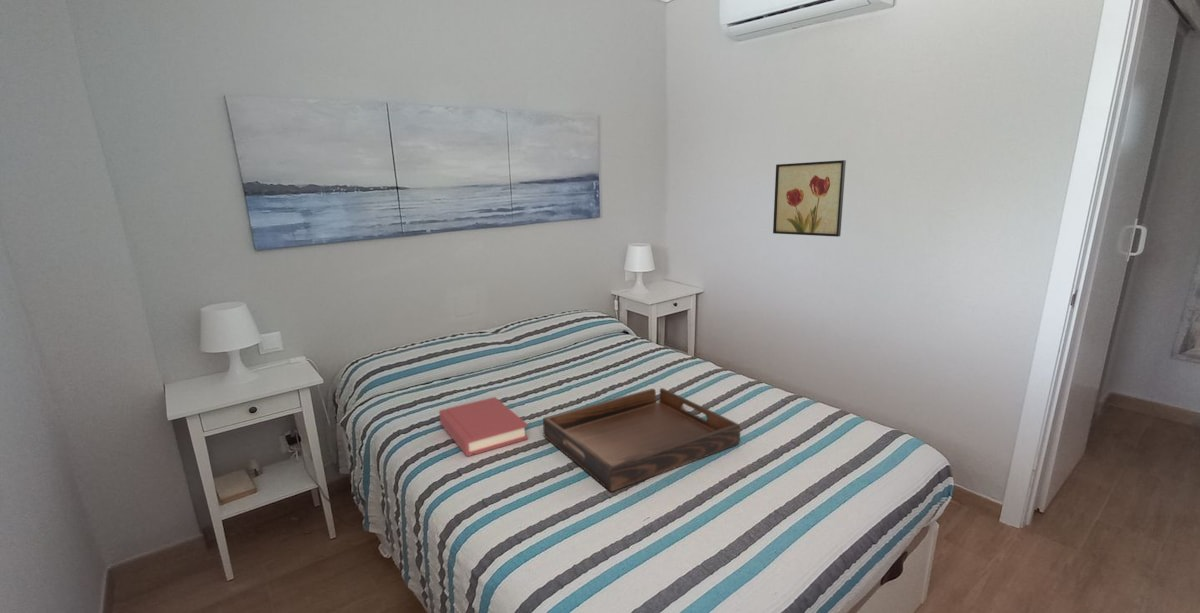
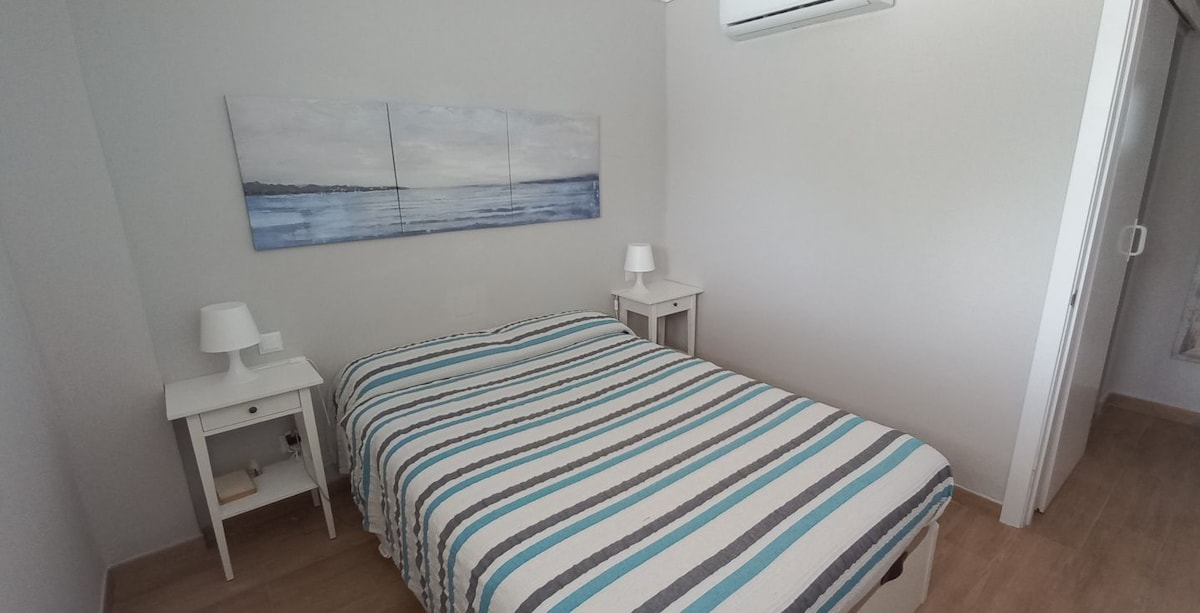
- hardback book (482, 424)
- serving tray (639, 430)
- wall art (807, 199)
